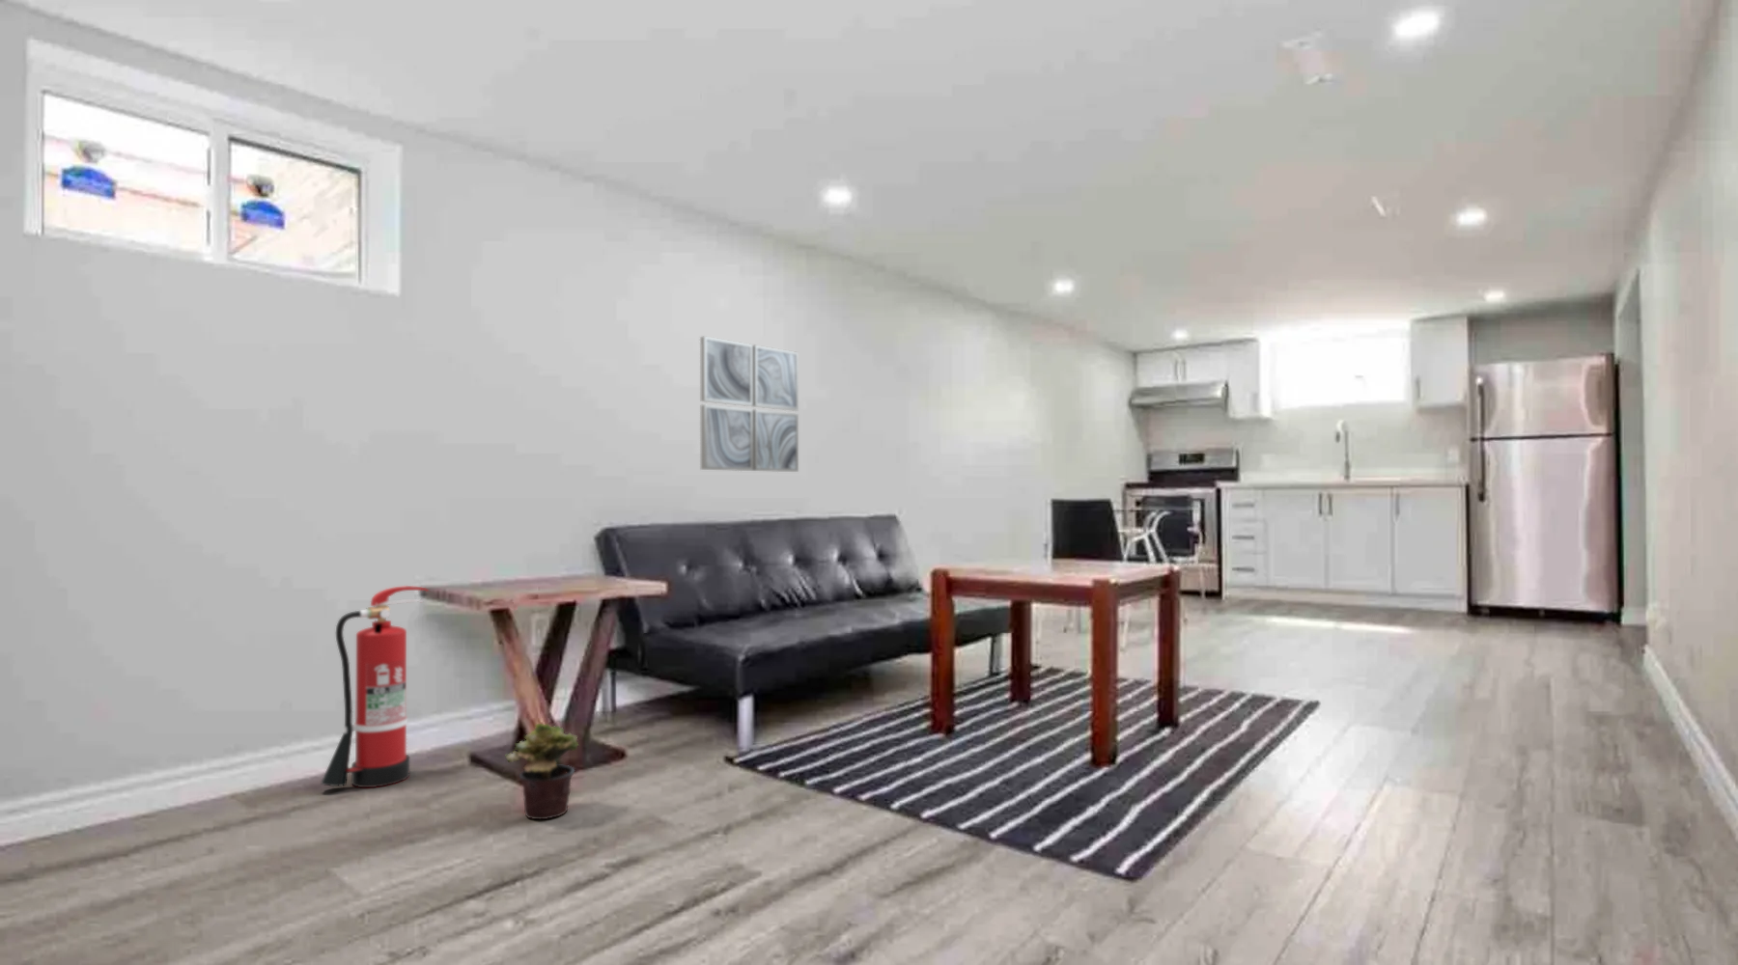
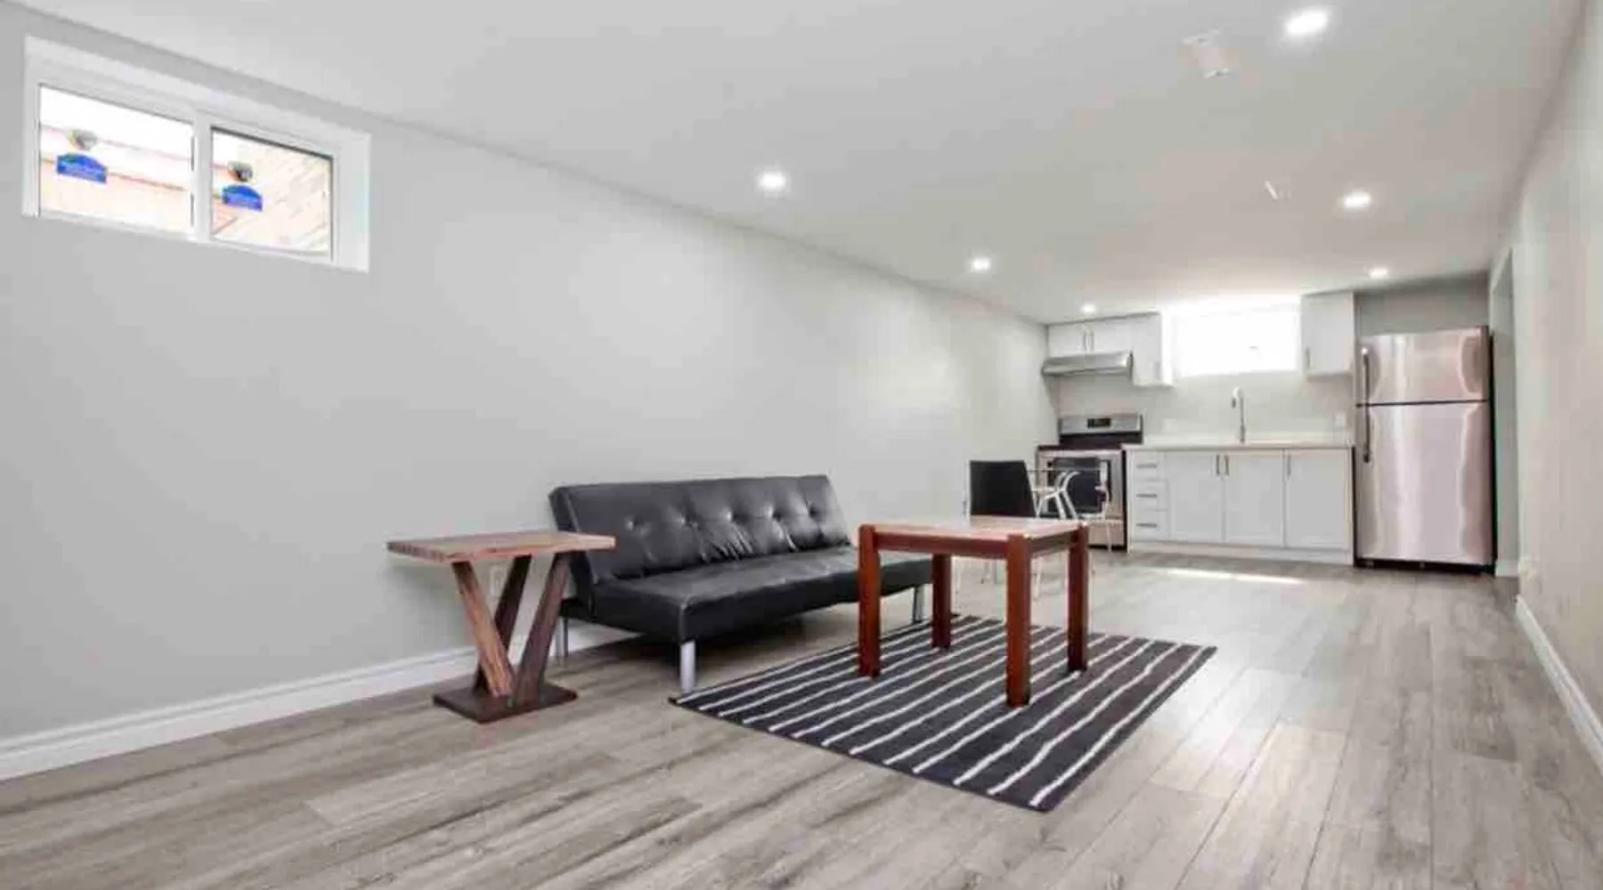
- potted plant (542, 767)
- fire extinguisher (377, 685)
- wall art (751, 409)
